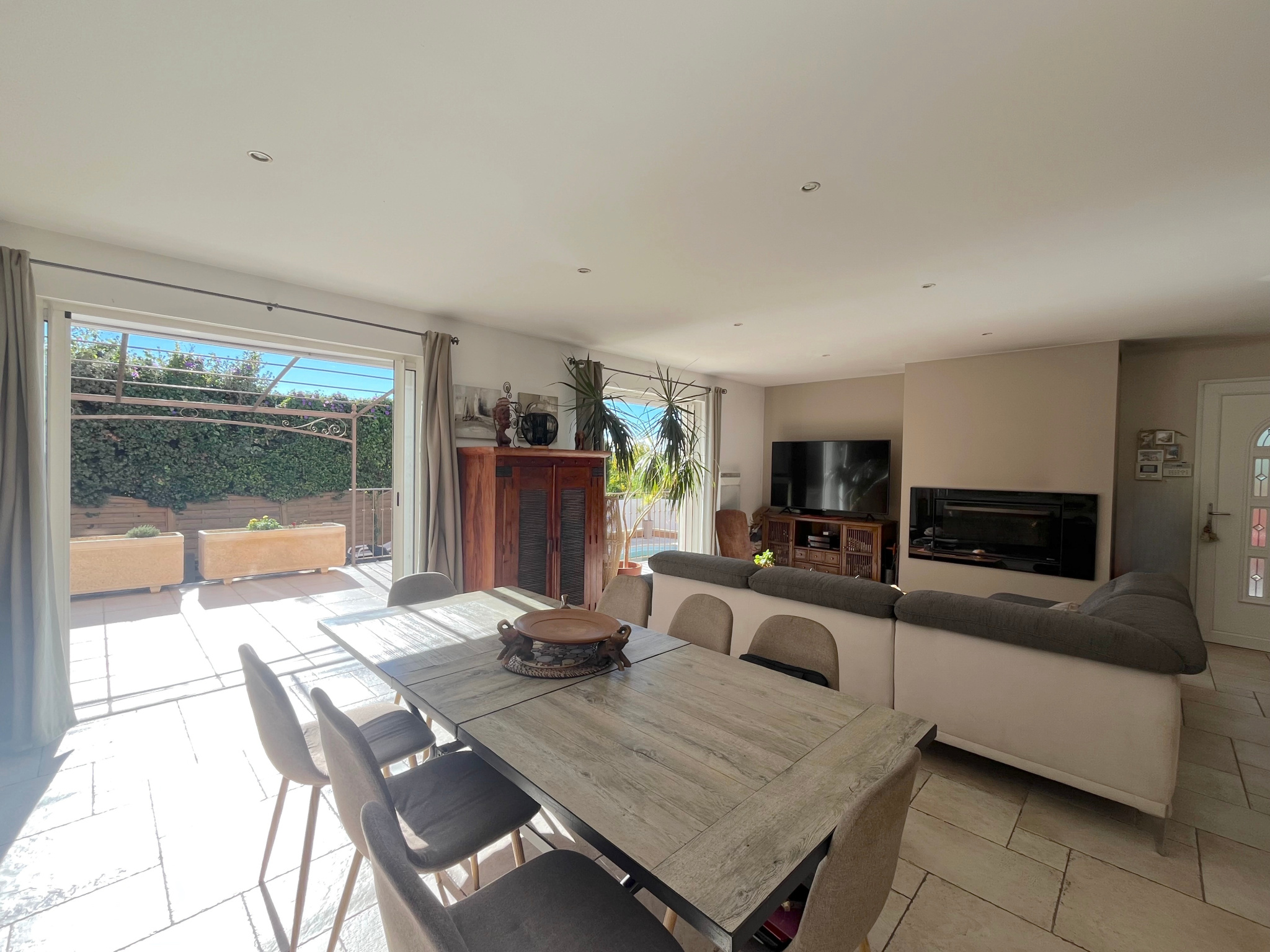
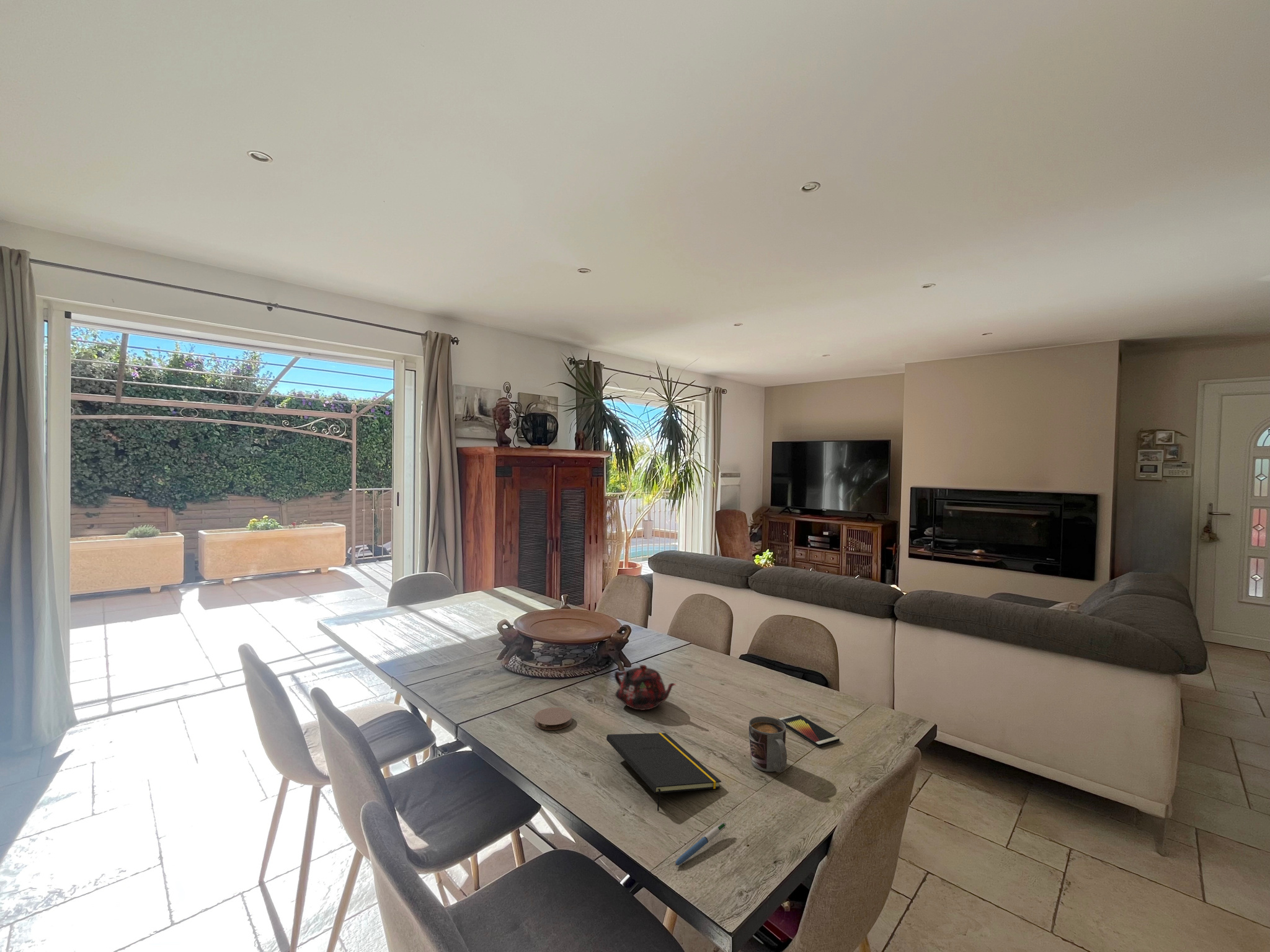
+ coaster (553, 718)
+ teapot (644, 684)
+ pen (700, 842)
+ mug (771, 747)
+ notepad (660, 759)
+ smartphone (807, 729)
